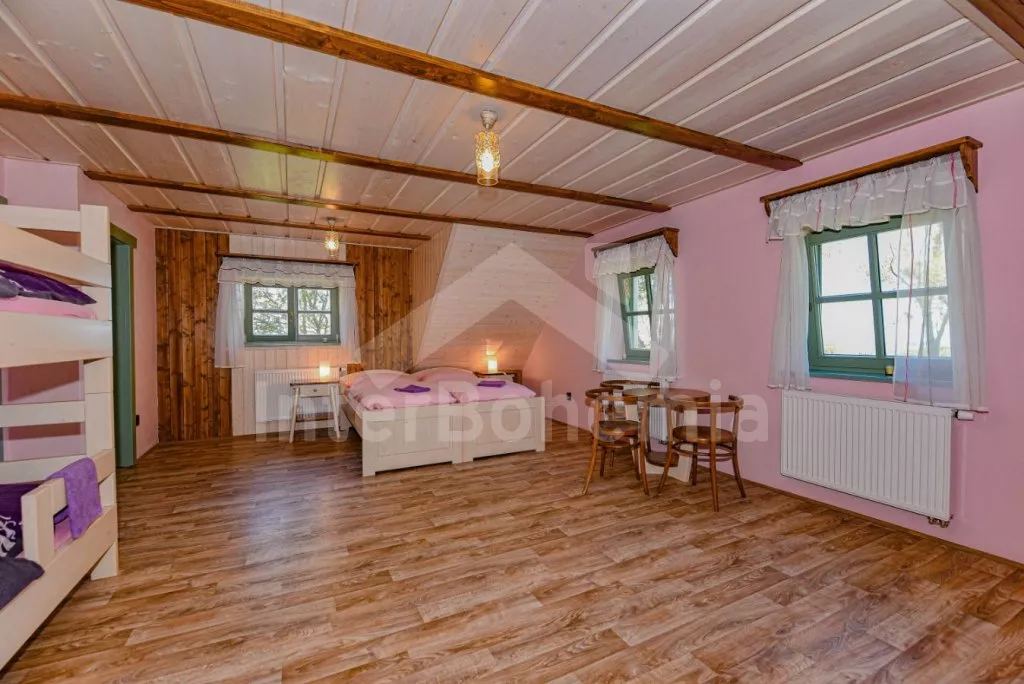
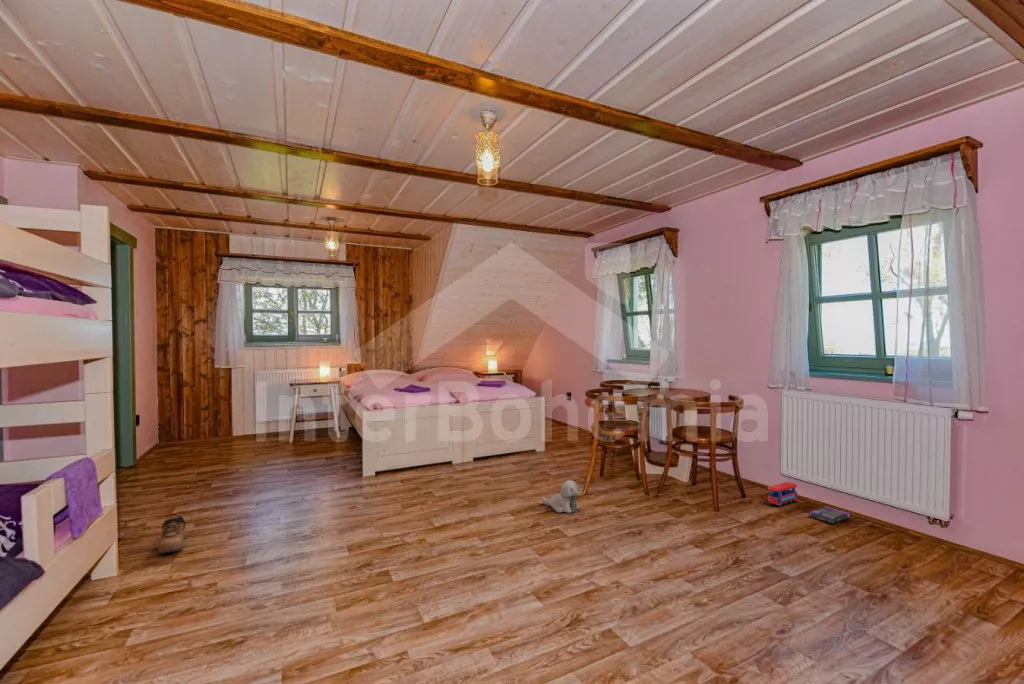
+ shoe (173, 531)
+ plush toy (561, 492)
+ box (829, 514)
+ toy train (782, 493)
